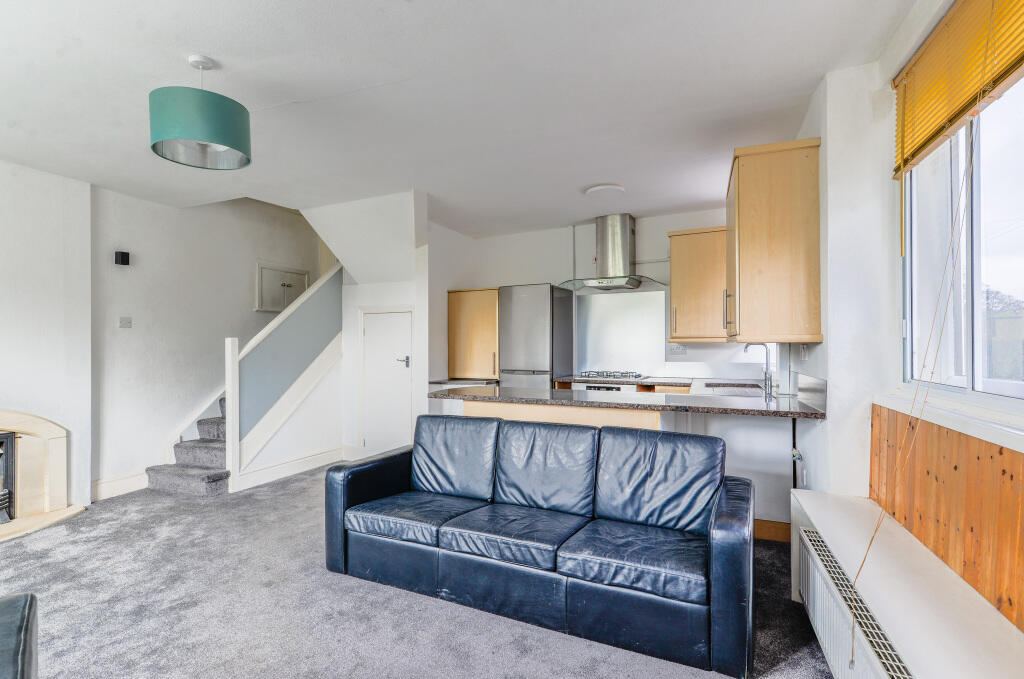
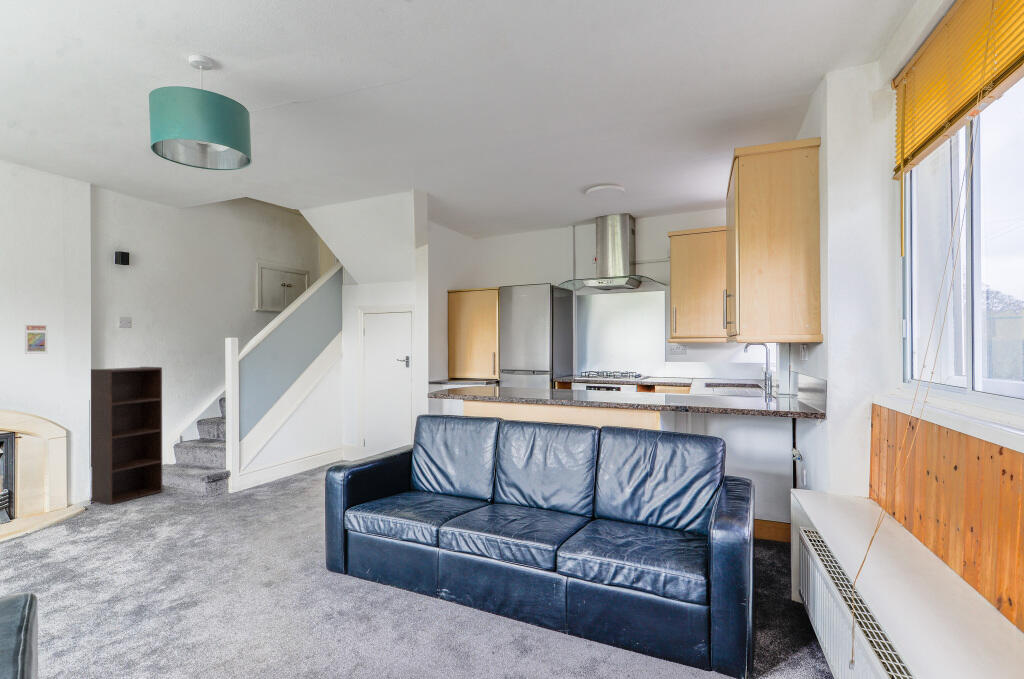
+ shelf (126, 432)
+ trading card display case (36, 339)
